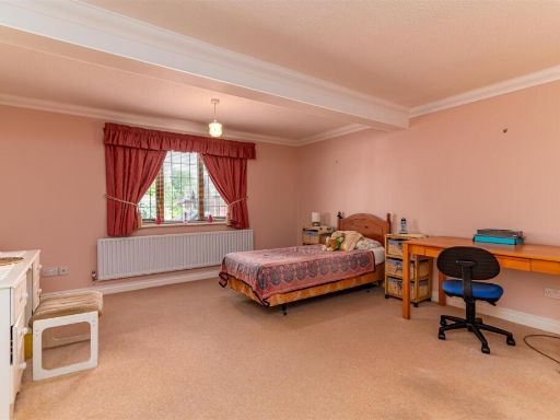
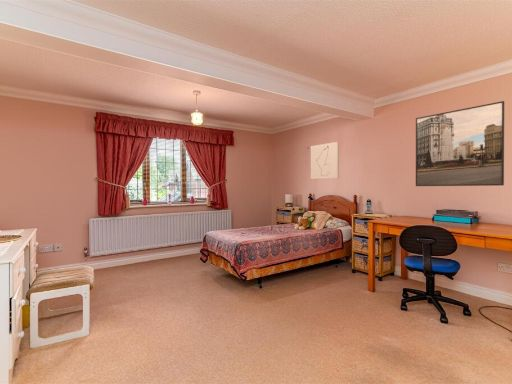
+ wall art (324, 161)
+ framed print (455, 148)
